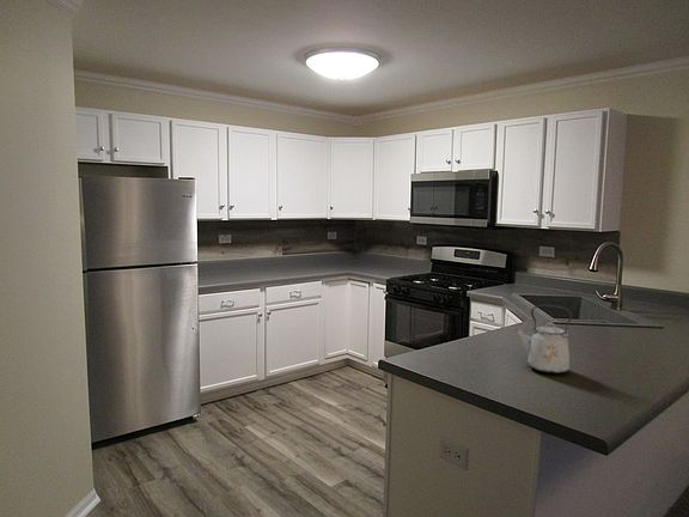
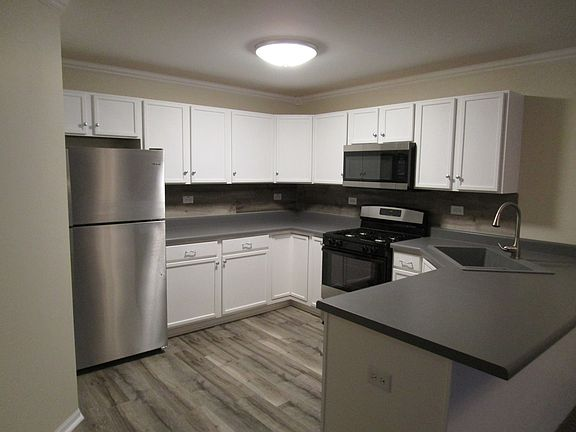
- kettle (542, 336)
